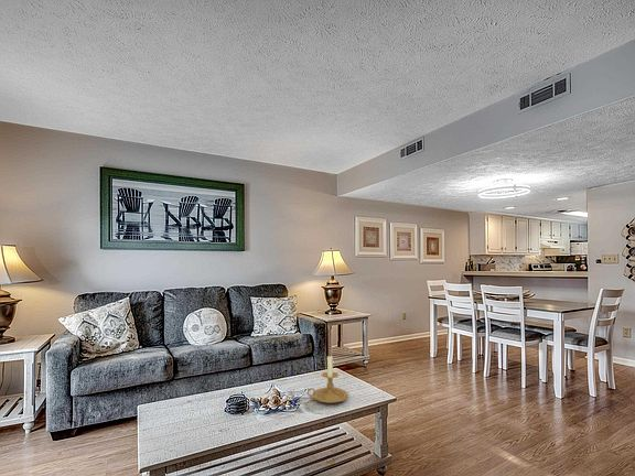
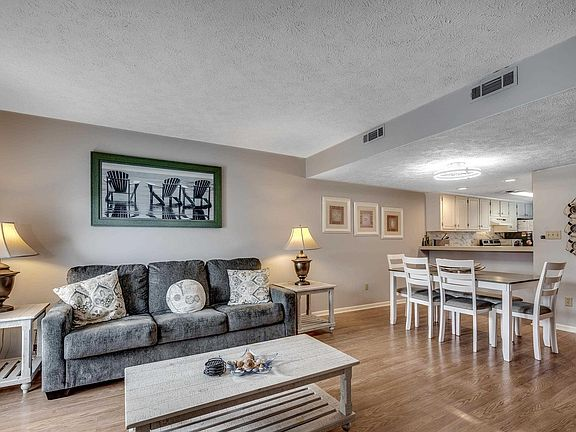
- candle holder (330, 376)
